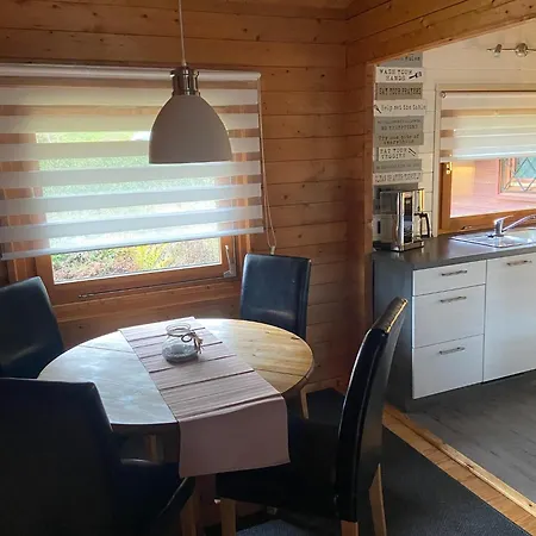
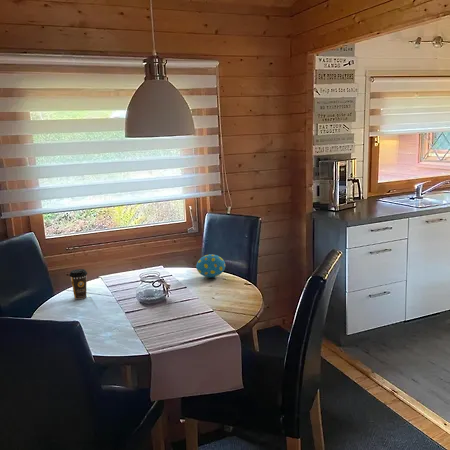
+ decorative egg (210, 265)
+ coffee cup (79, 284)
